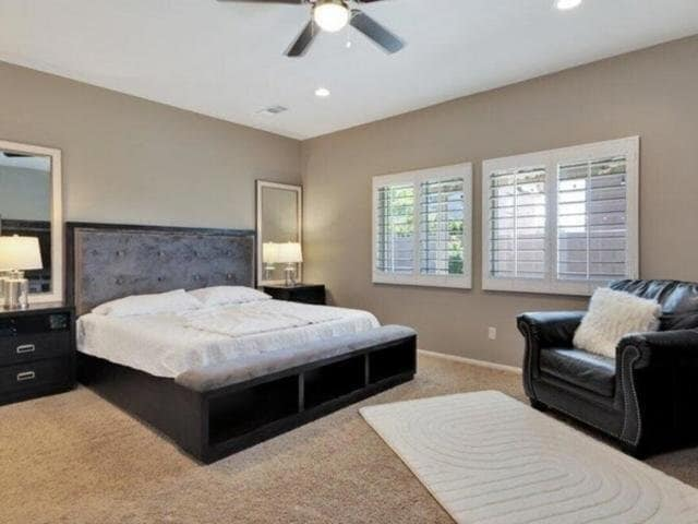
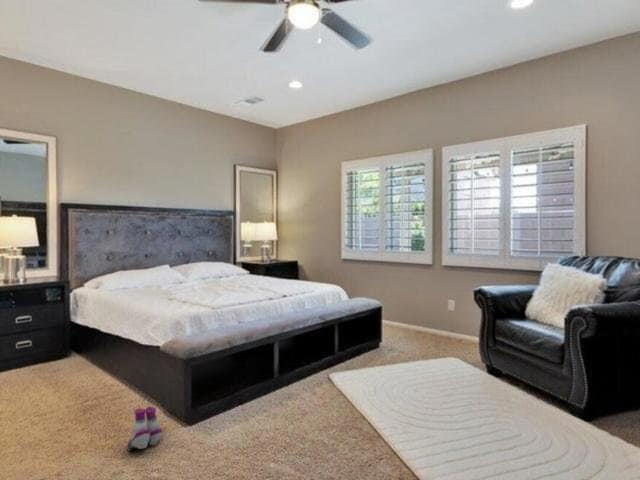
+ boots (144, 425)
